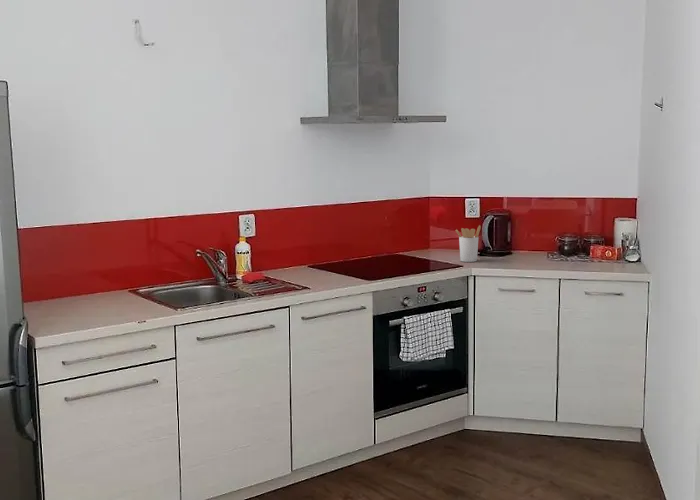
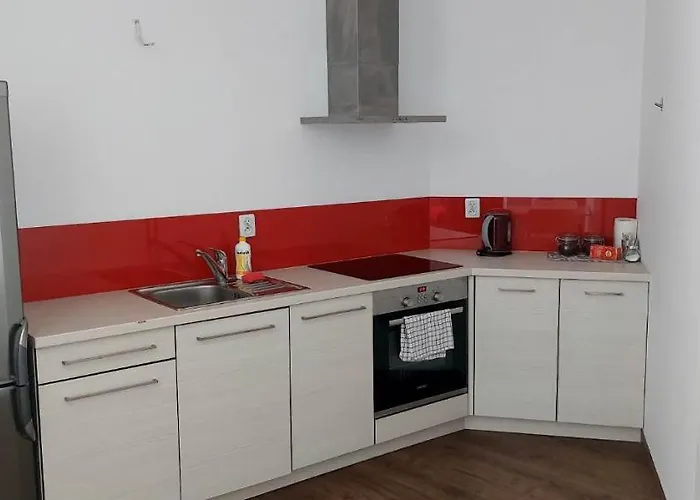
- utensil holder (468, 243)
